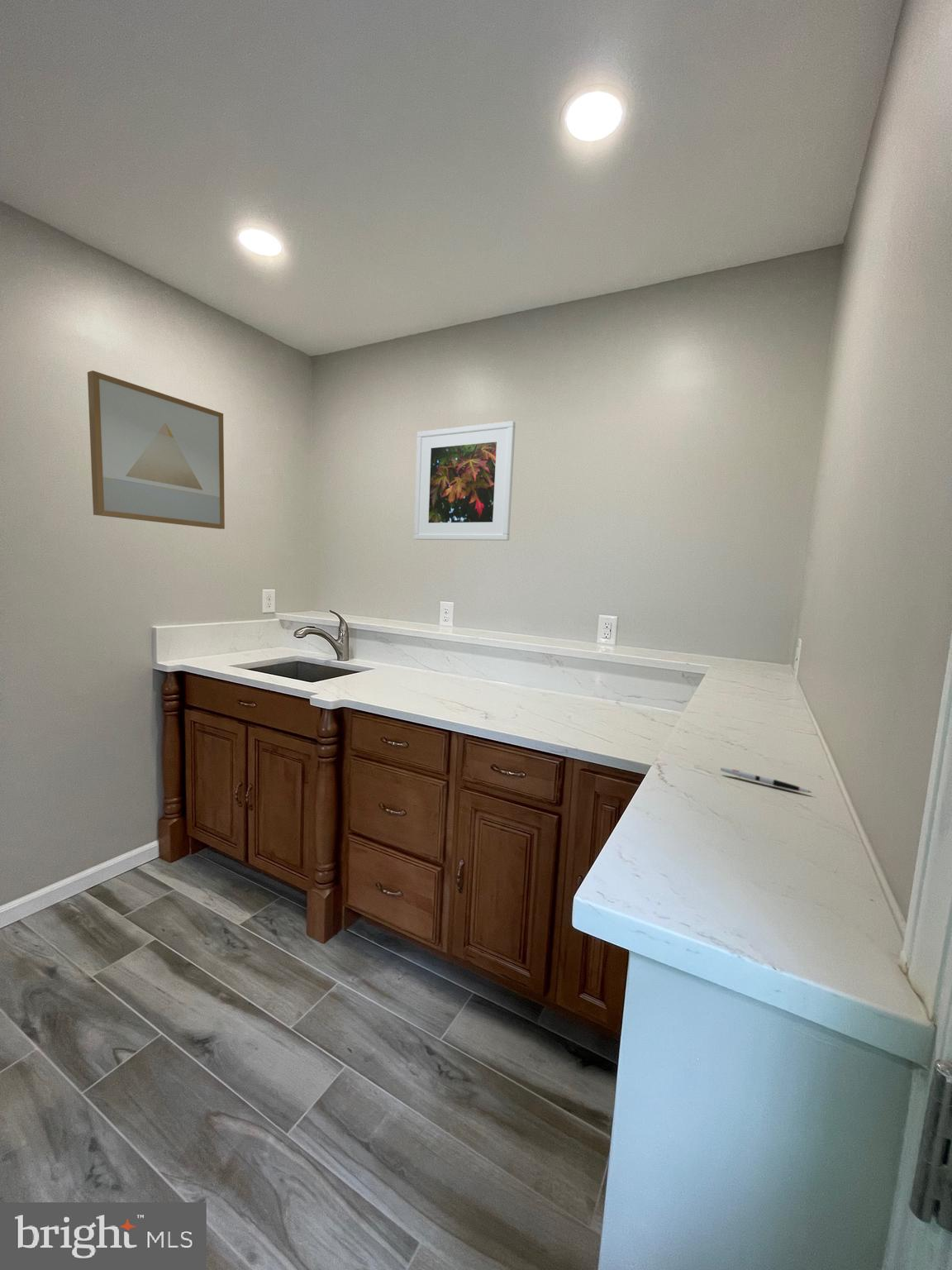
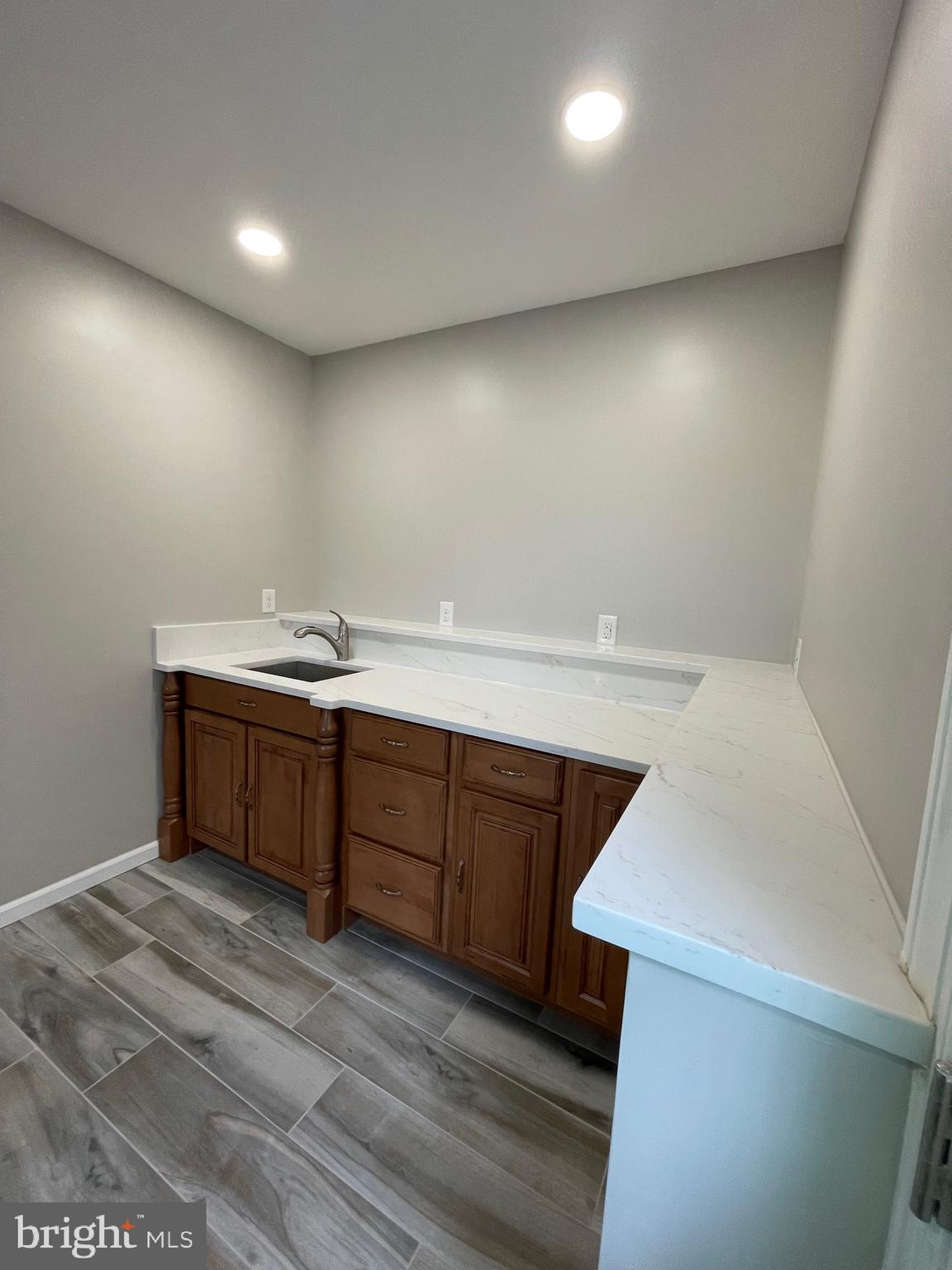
- wall art (164, 459)
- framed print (461, 484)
- pen (764, 780)
